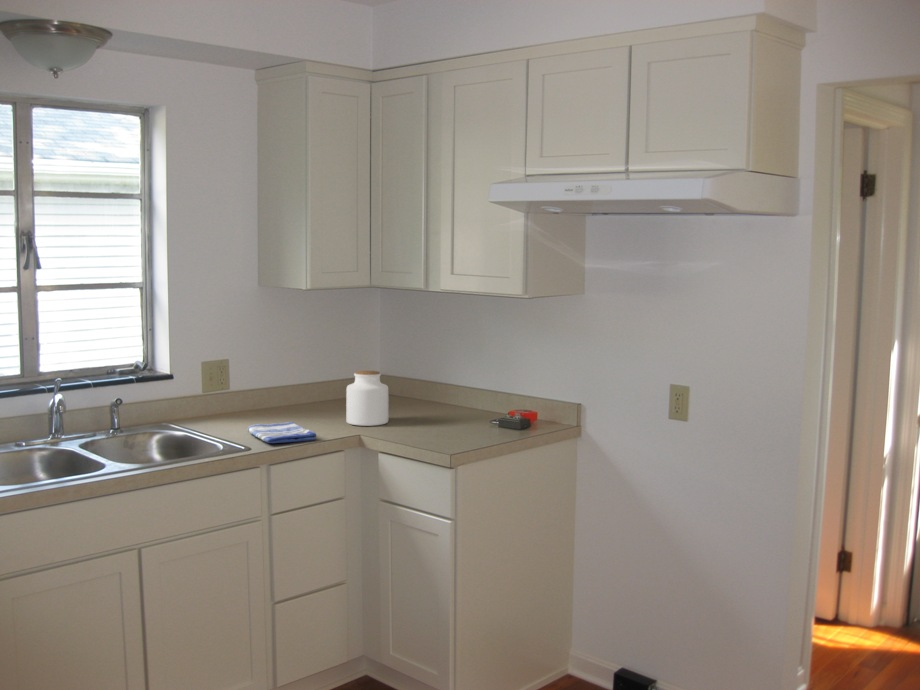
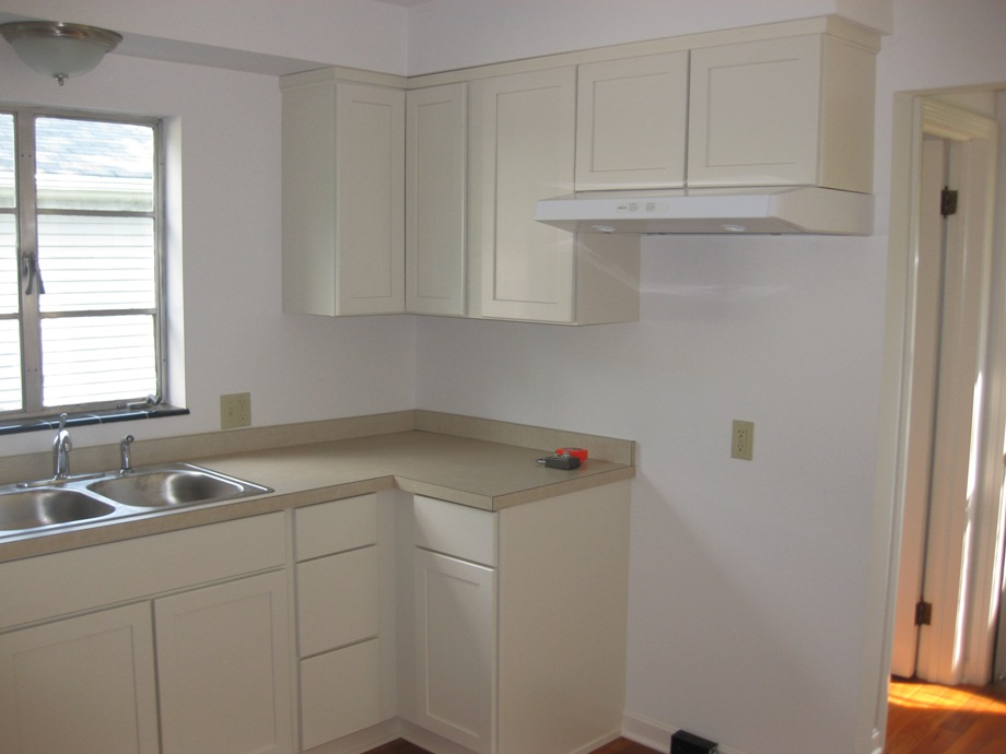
- dish towel (281, 432)
- jar (366, 397)
